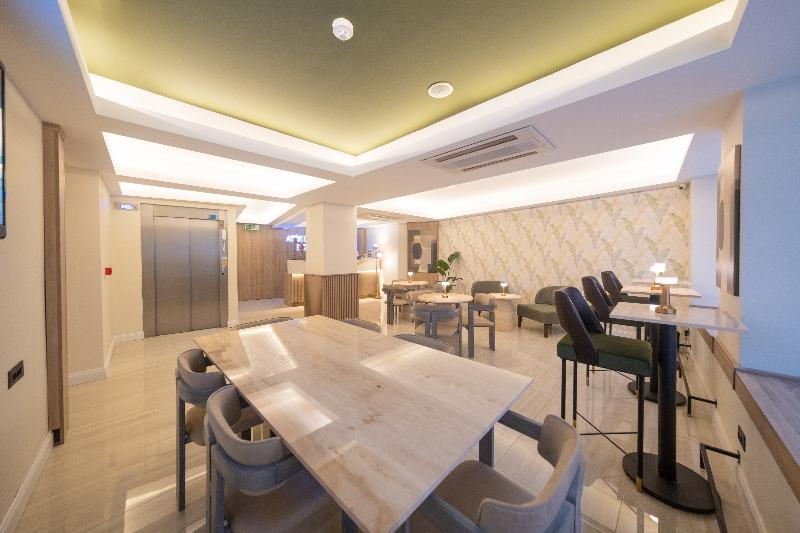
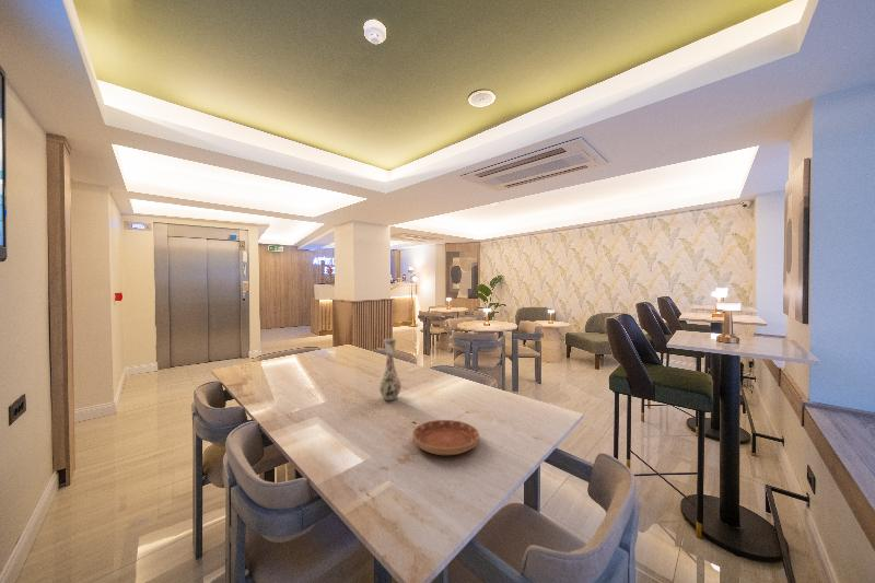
+ saucer (445, 436)
+ vase (389, 369)
